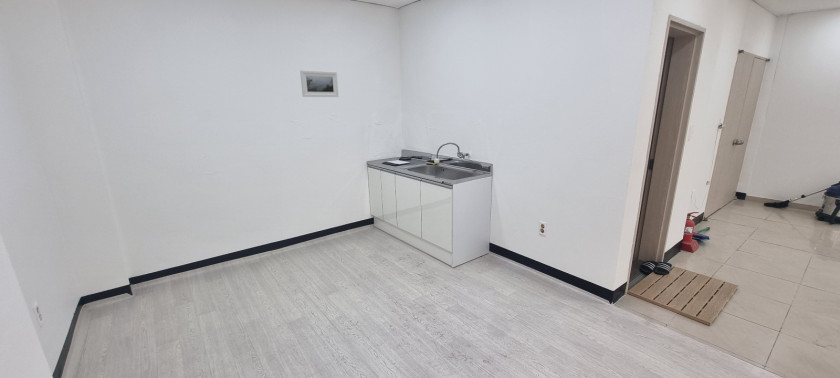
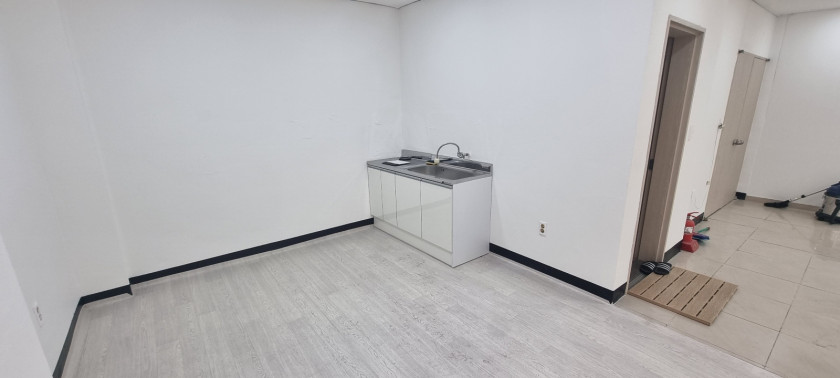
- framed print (320, 84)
